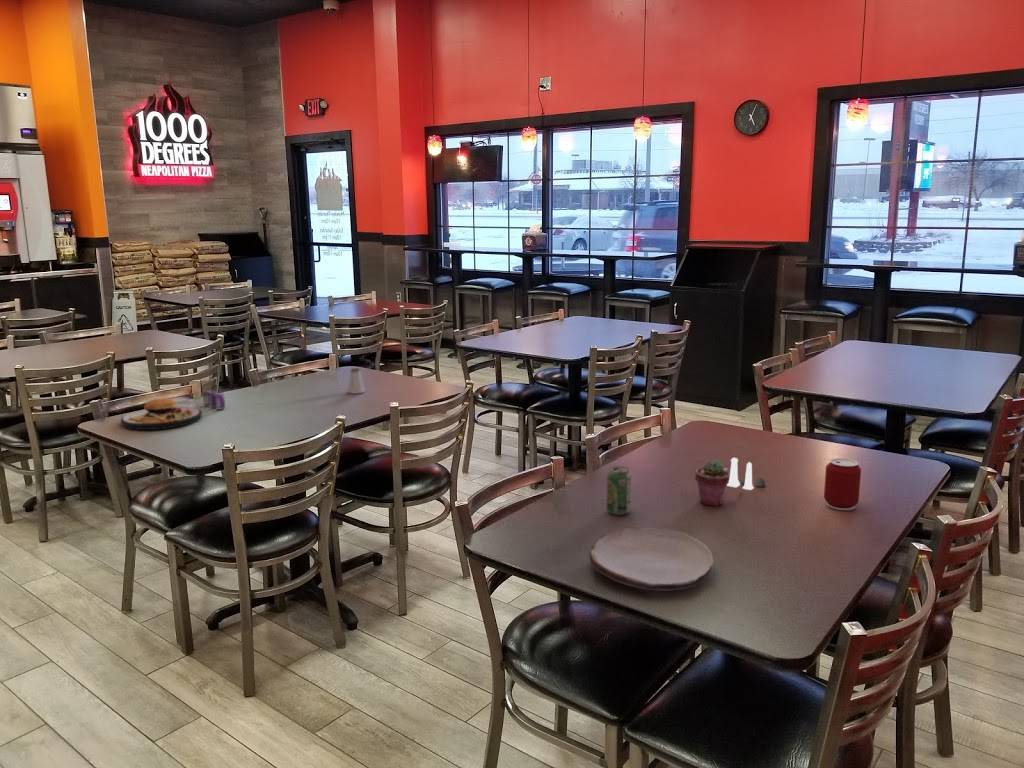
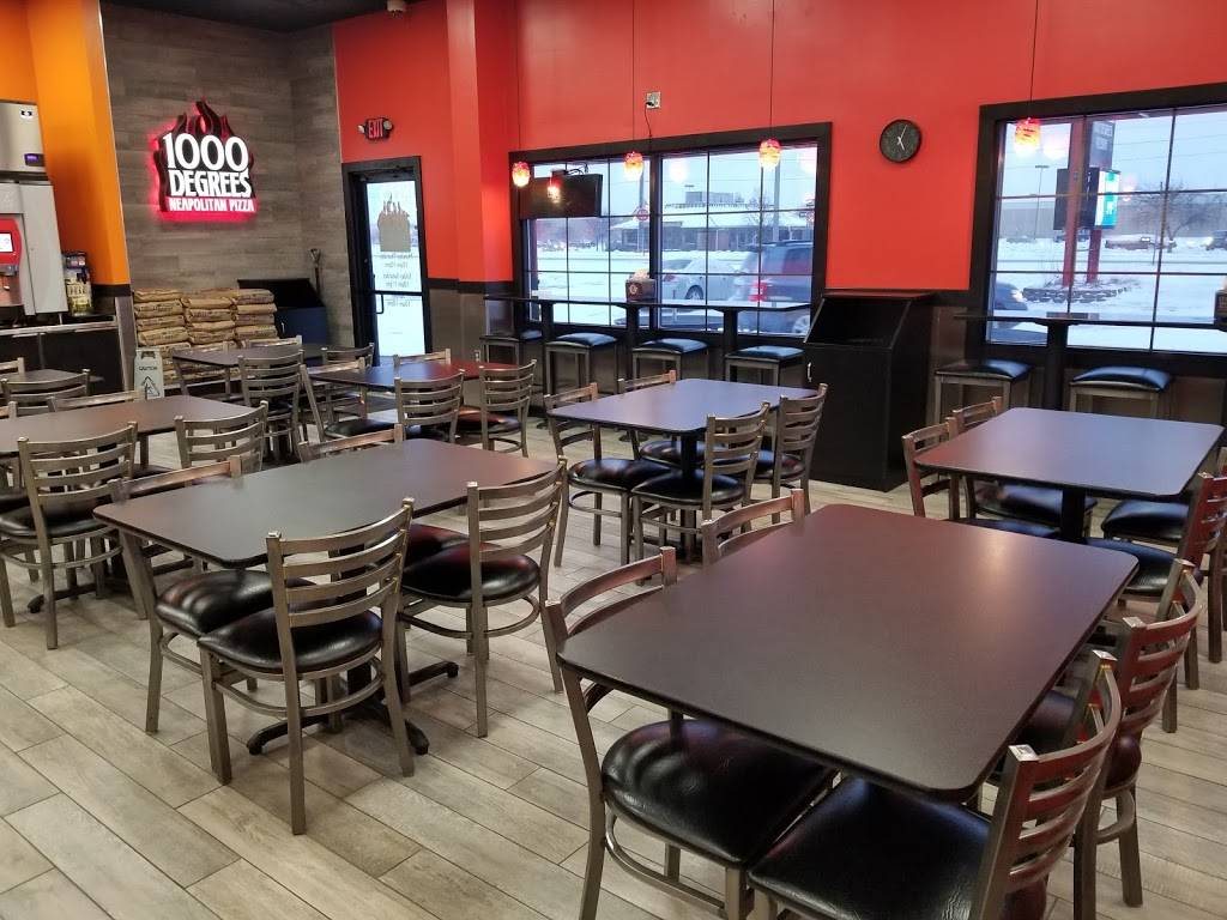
- plate (160, 402)
- beverage can (213, 399)
- salt and pepper shaker set (746, 471)
- plate (650, 559)
- potted succulent (712, 480)
- beverage can (618, 490)
- can (842, 483)
- saltshaker (355, 380)
